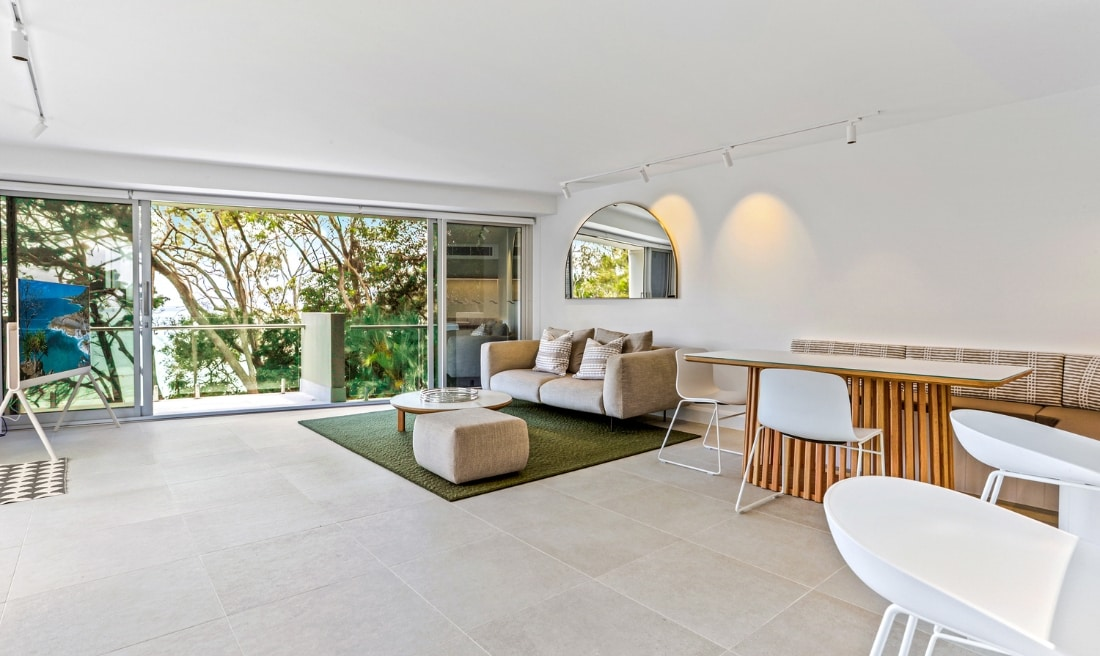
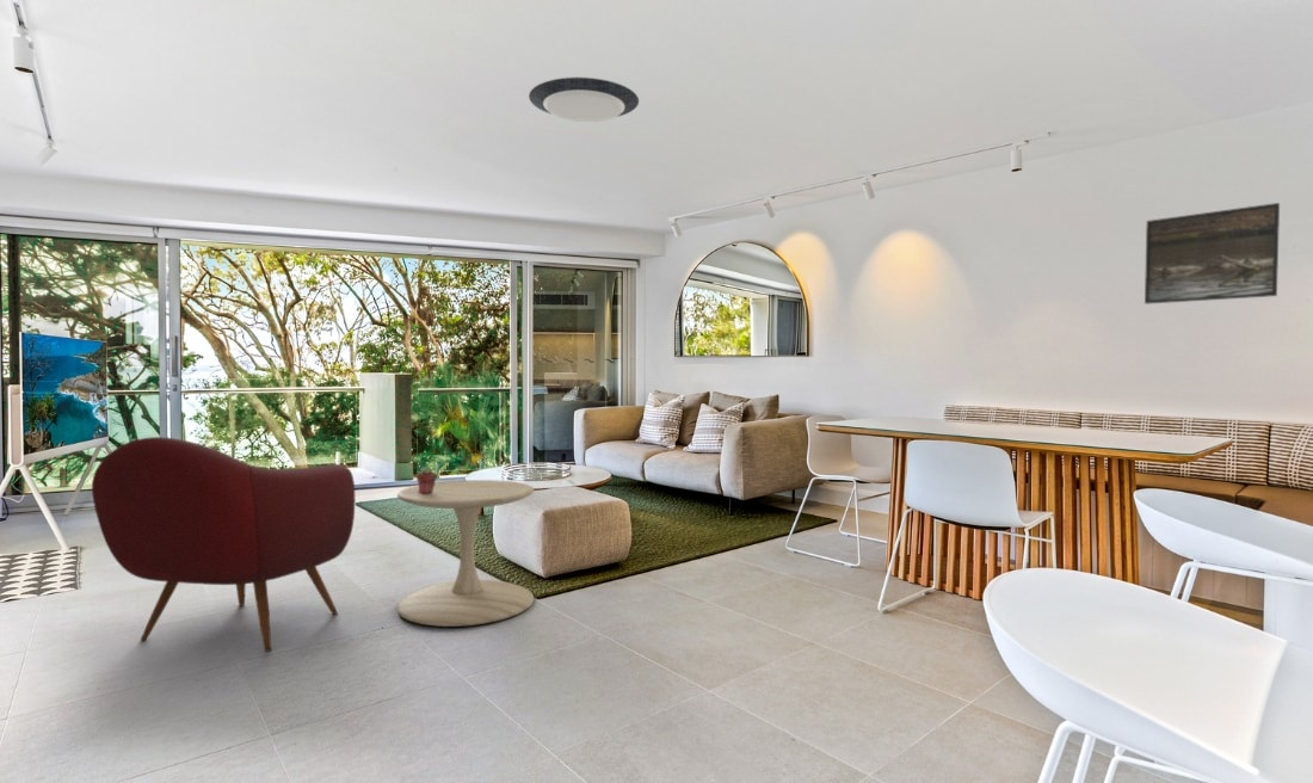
+ potted succulent (425, 476)
+ side table (467, 547)
+ armchair (223, 534)
+ ceiling light (584, 104)
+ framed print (1208, 255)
